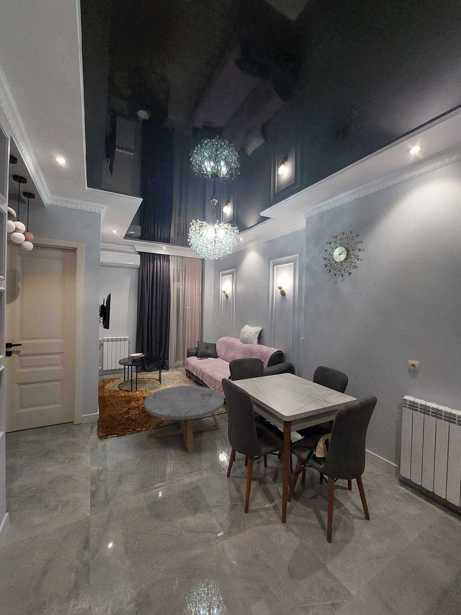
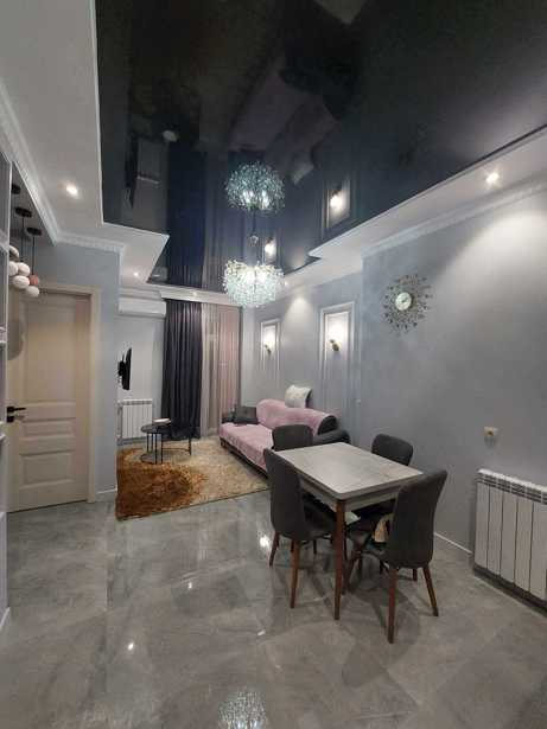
- coffee table (184, 415)
